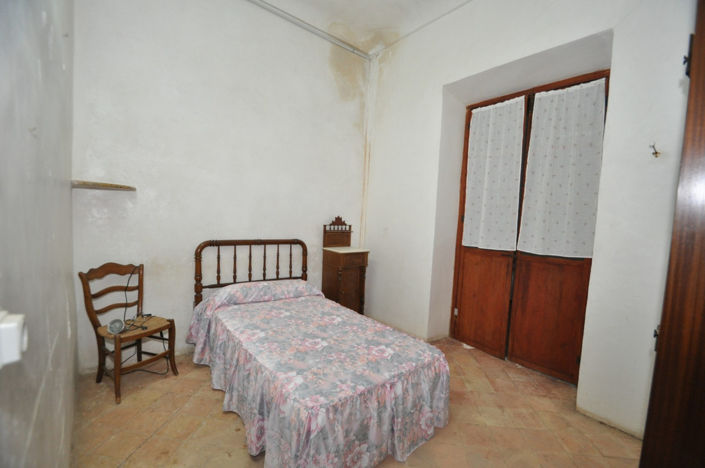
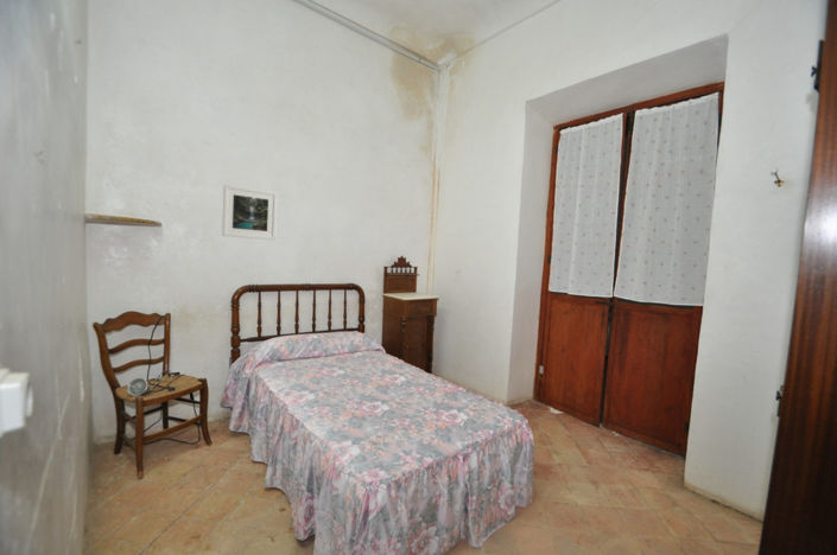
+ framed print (251, 213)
